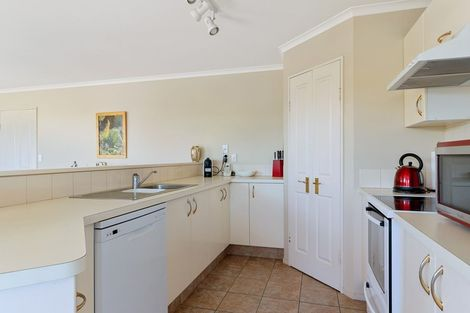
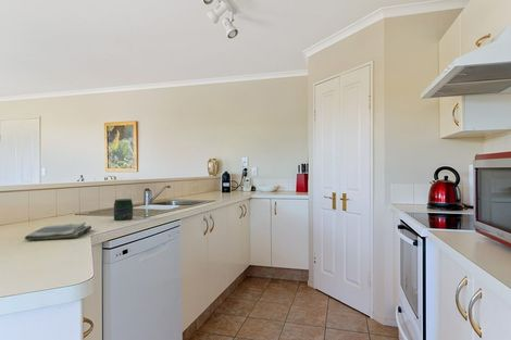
+ dish towel (61, 230)
+ jar (123, 209)
